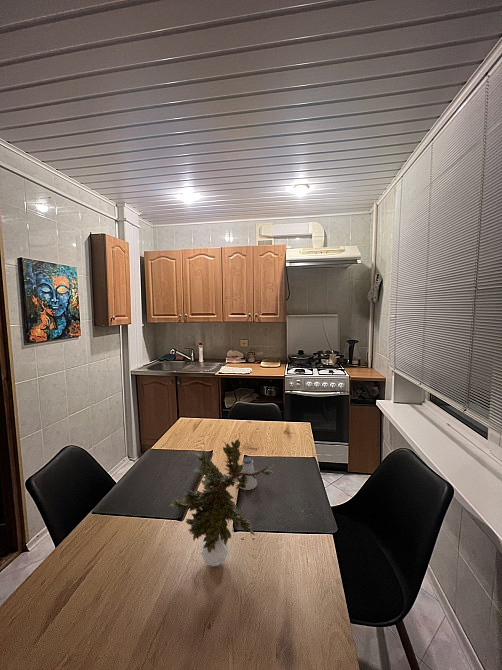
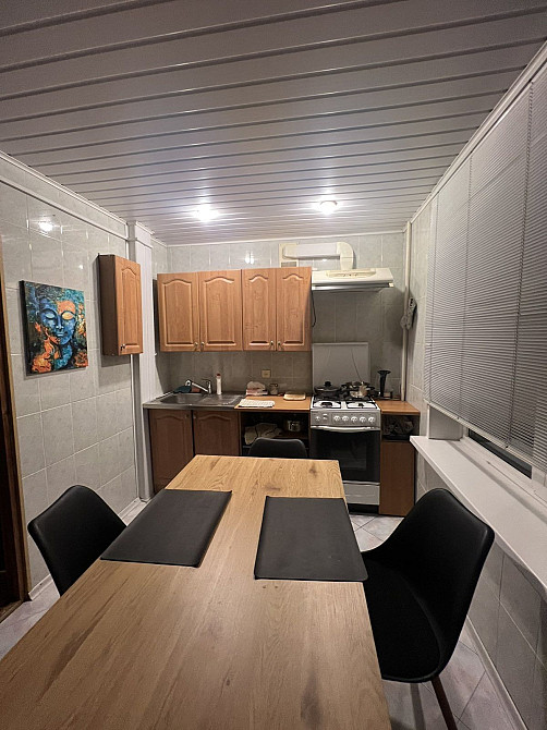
- saltshaker (247, 472)
- potted plant (225, 502)
